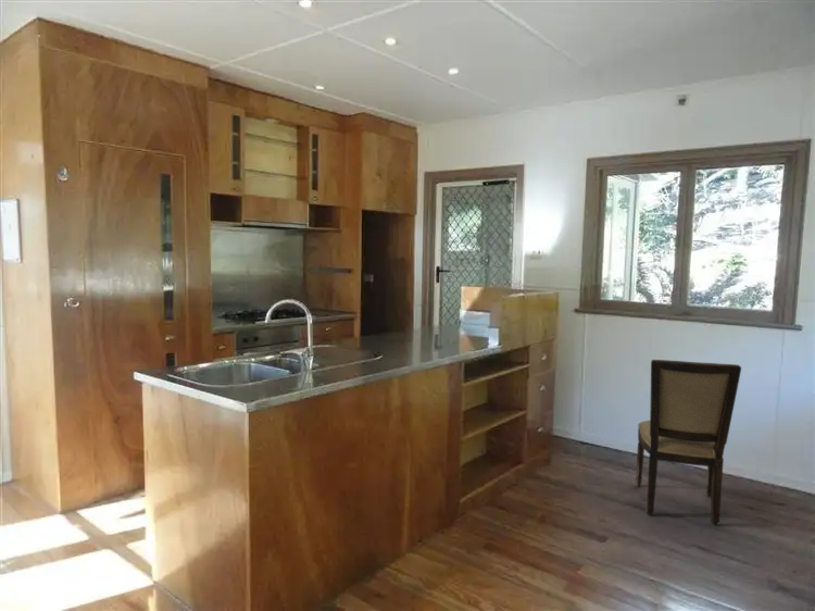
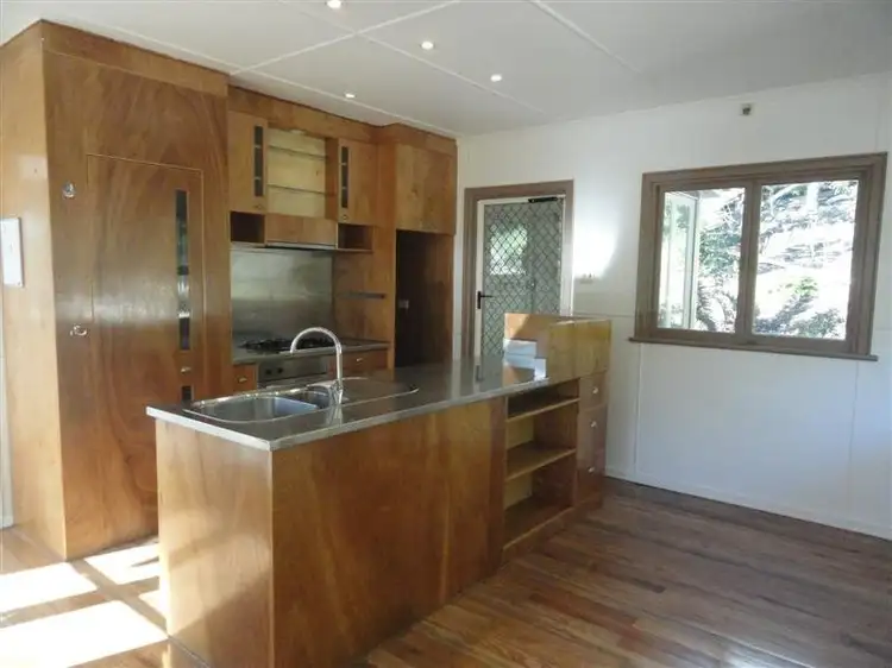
- dining chair (682, 431)
